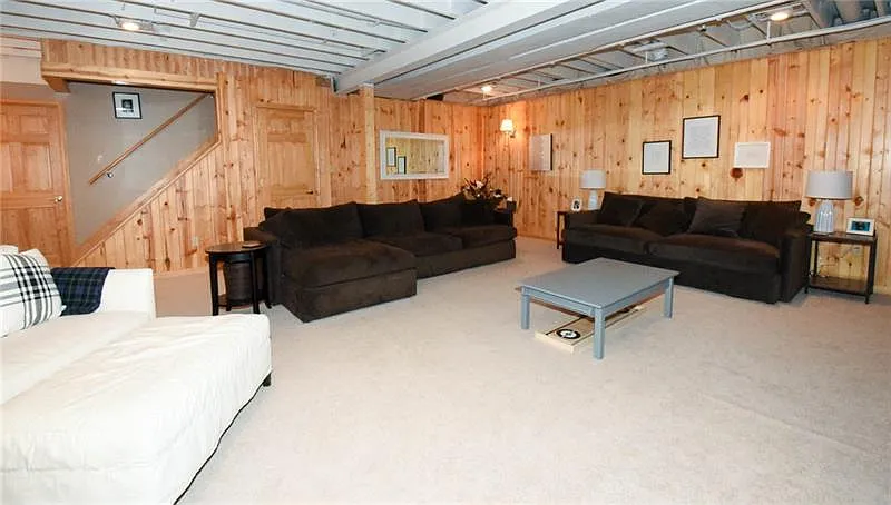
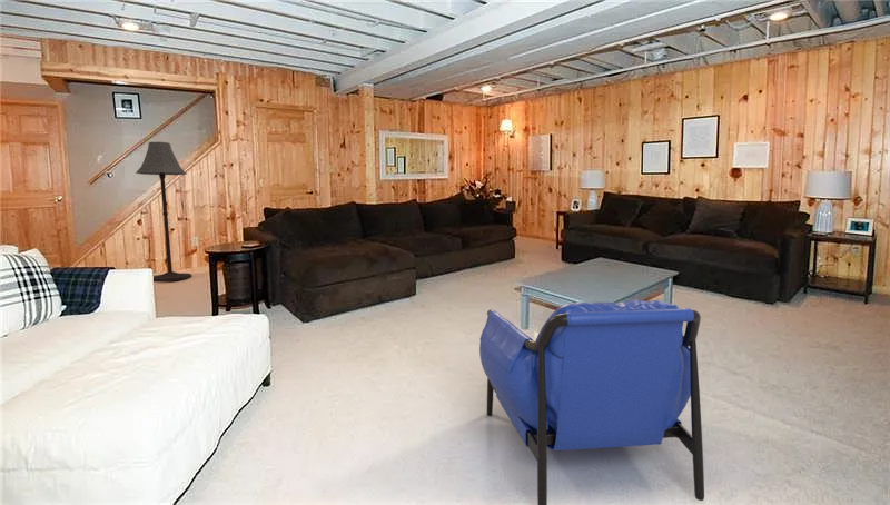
+ armchair (584, 369)
+ floor lamp (165, 211)
